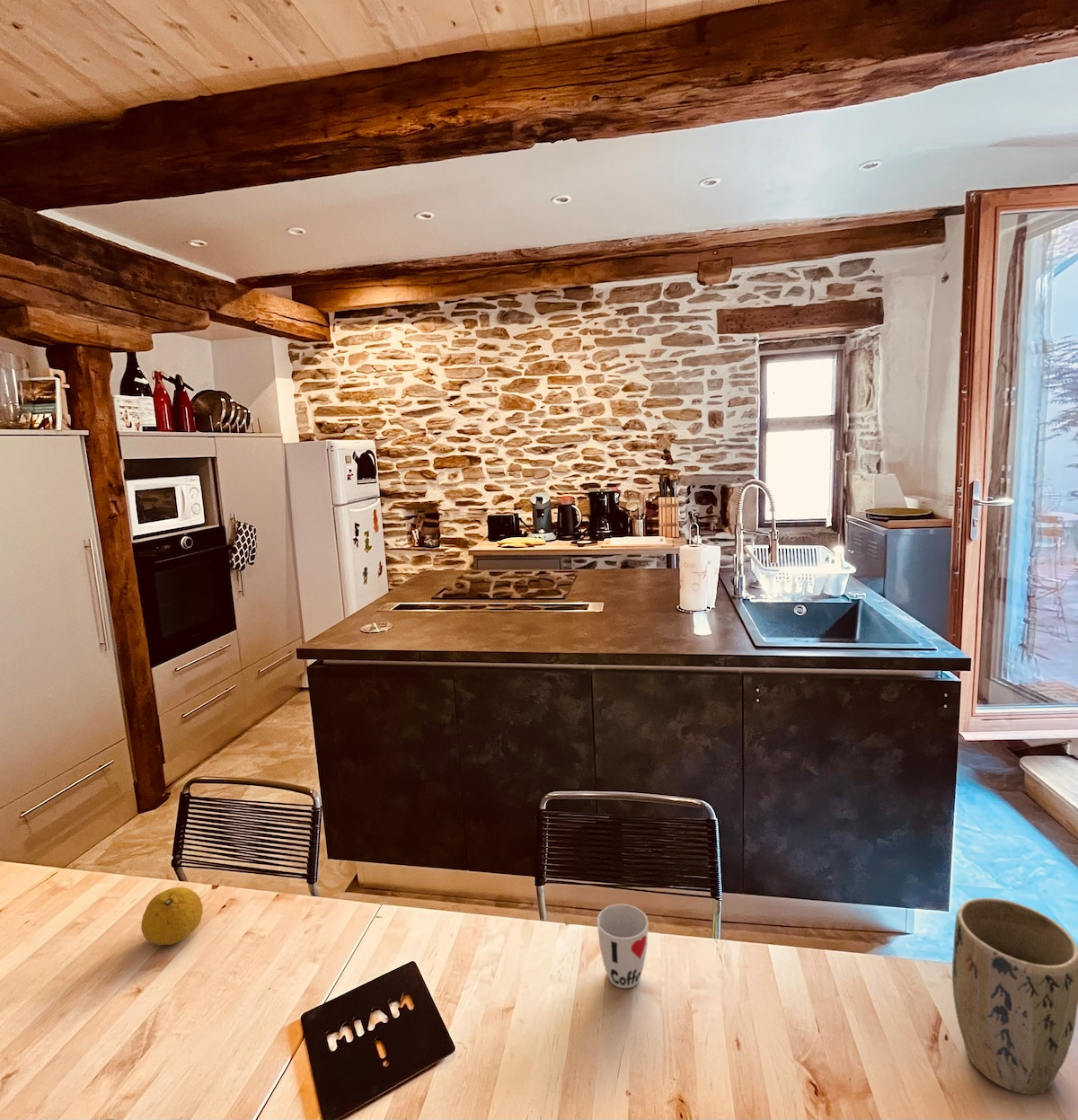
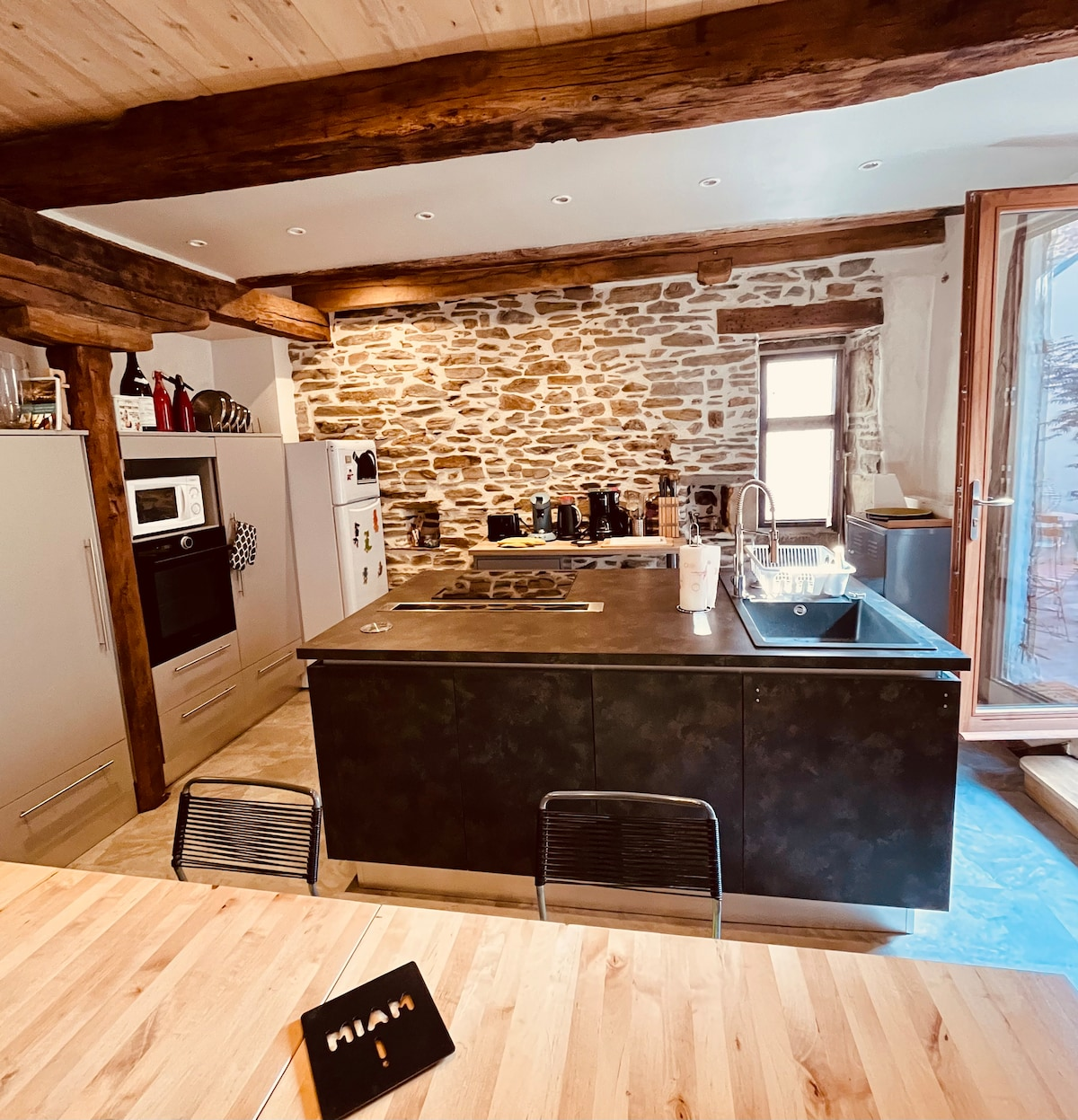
- cup (623, 948)
- plant pot (1011, 996)
- fruit (172, 914)
